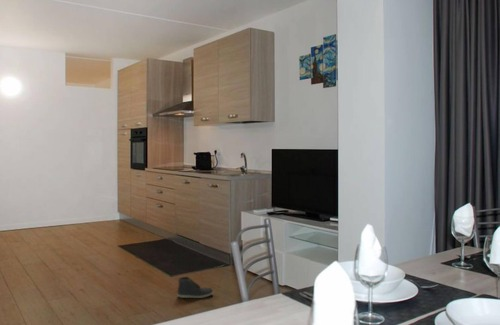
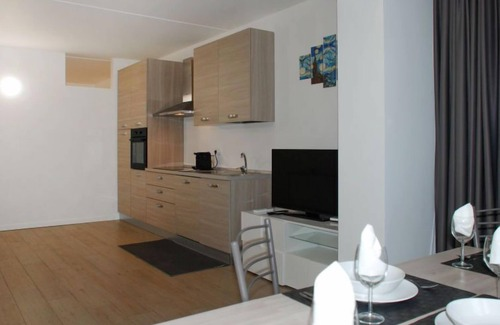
- sneaker (195, 286)
